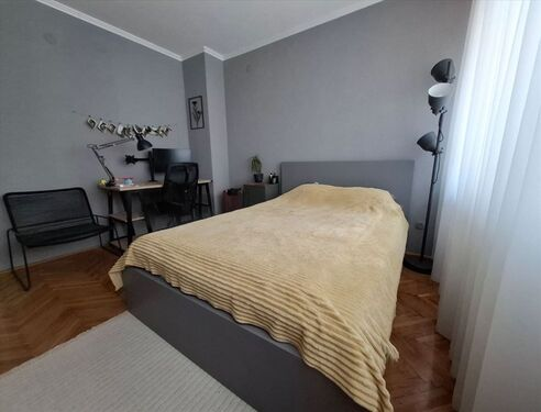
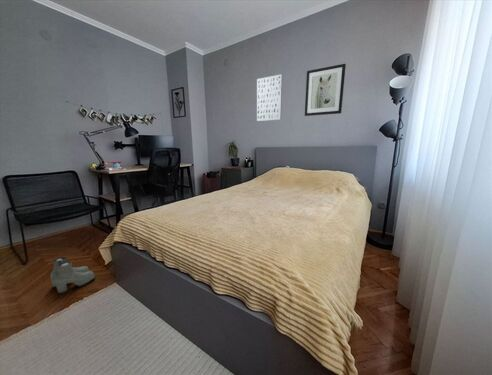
+ wall art (323, 91)
+ boots (71, 270)
+ wall art (268, 99)
